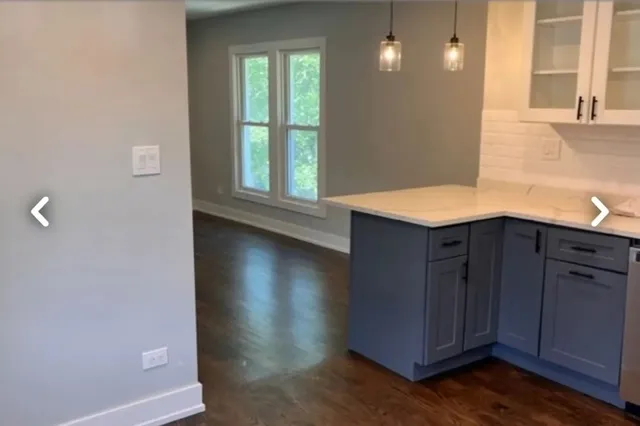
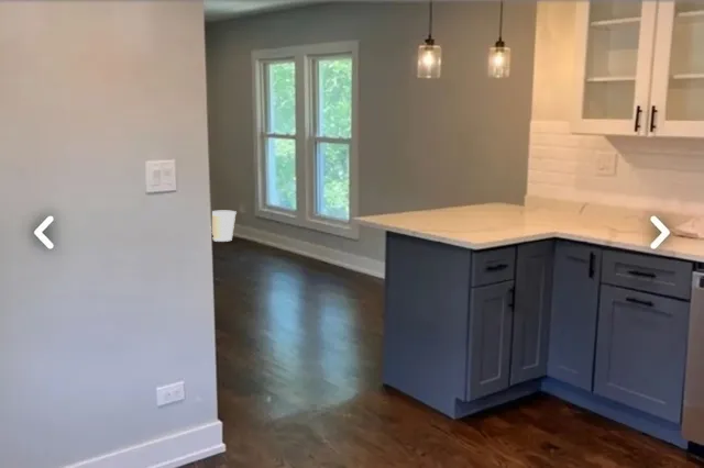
+ wastebasket (222, 225)
